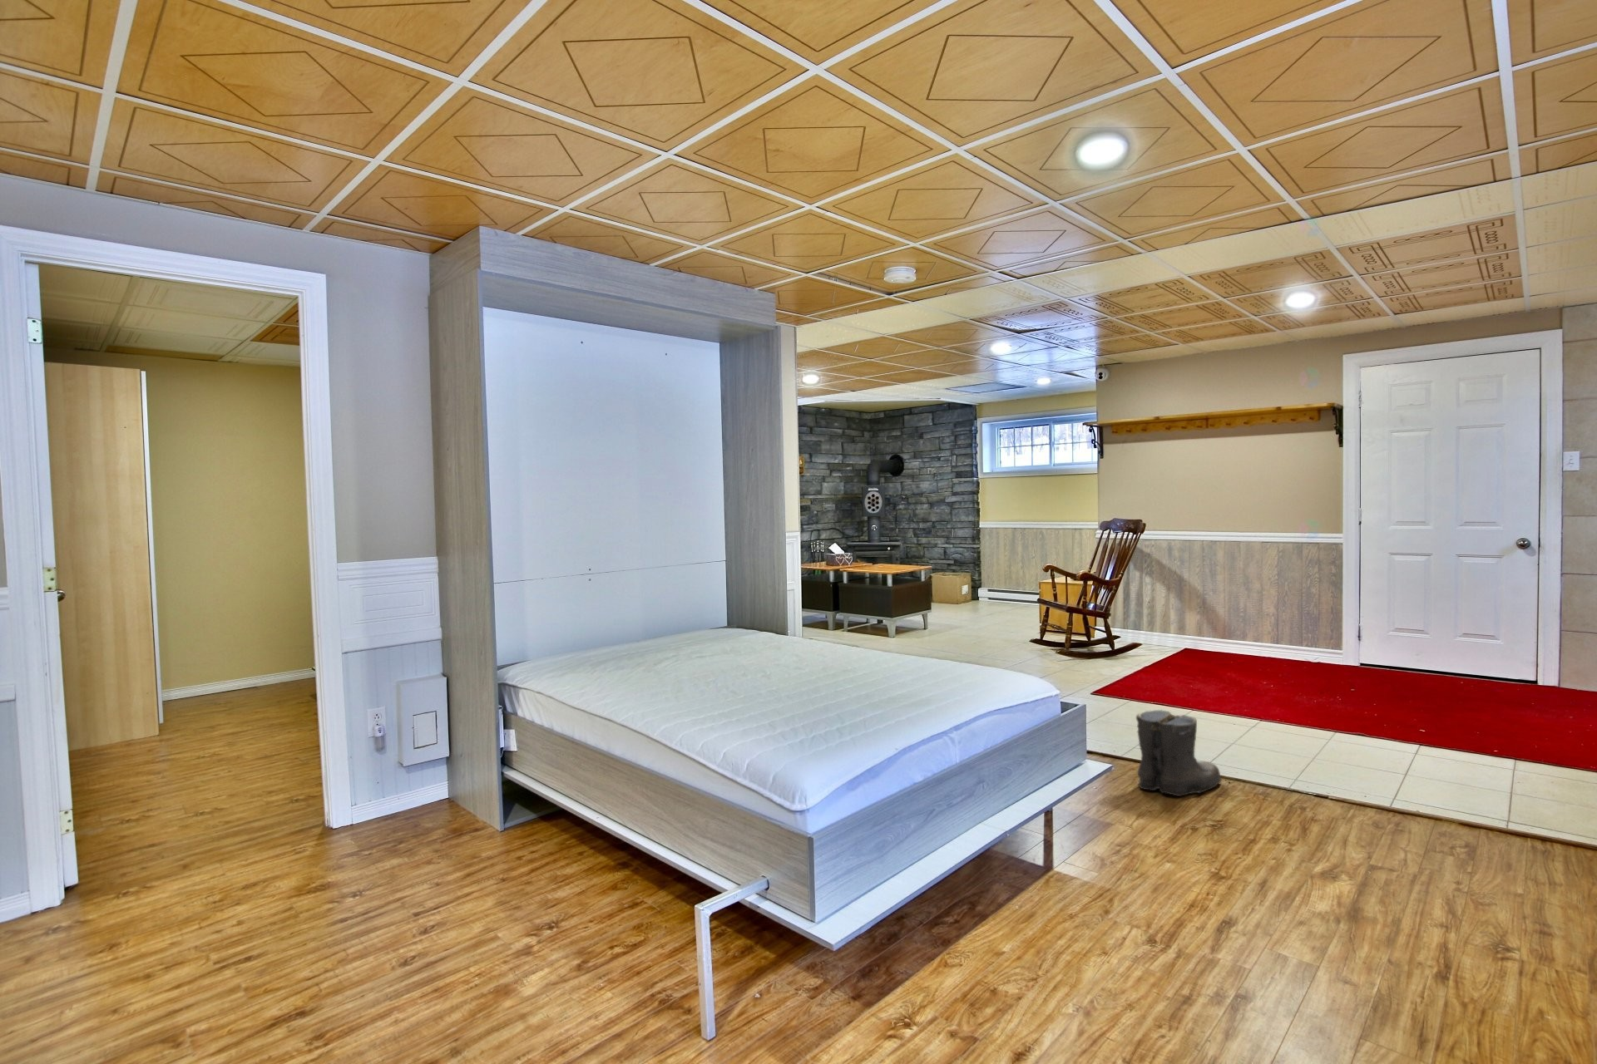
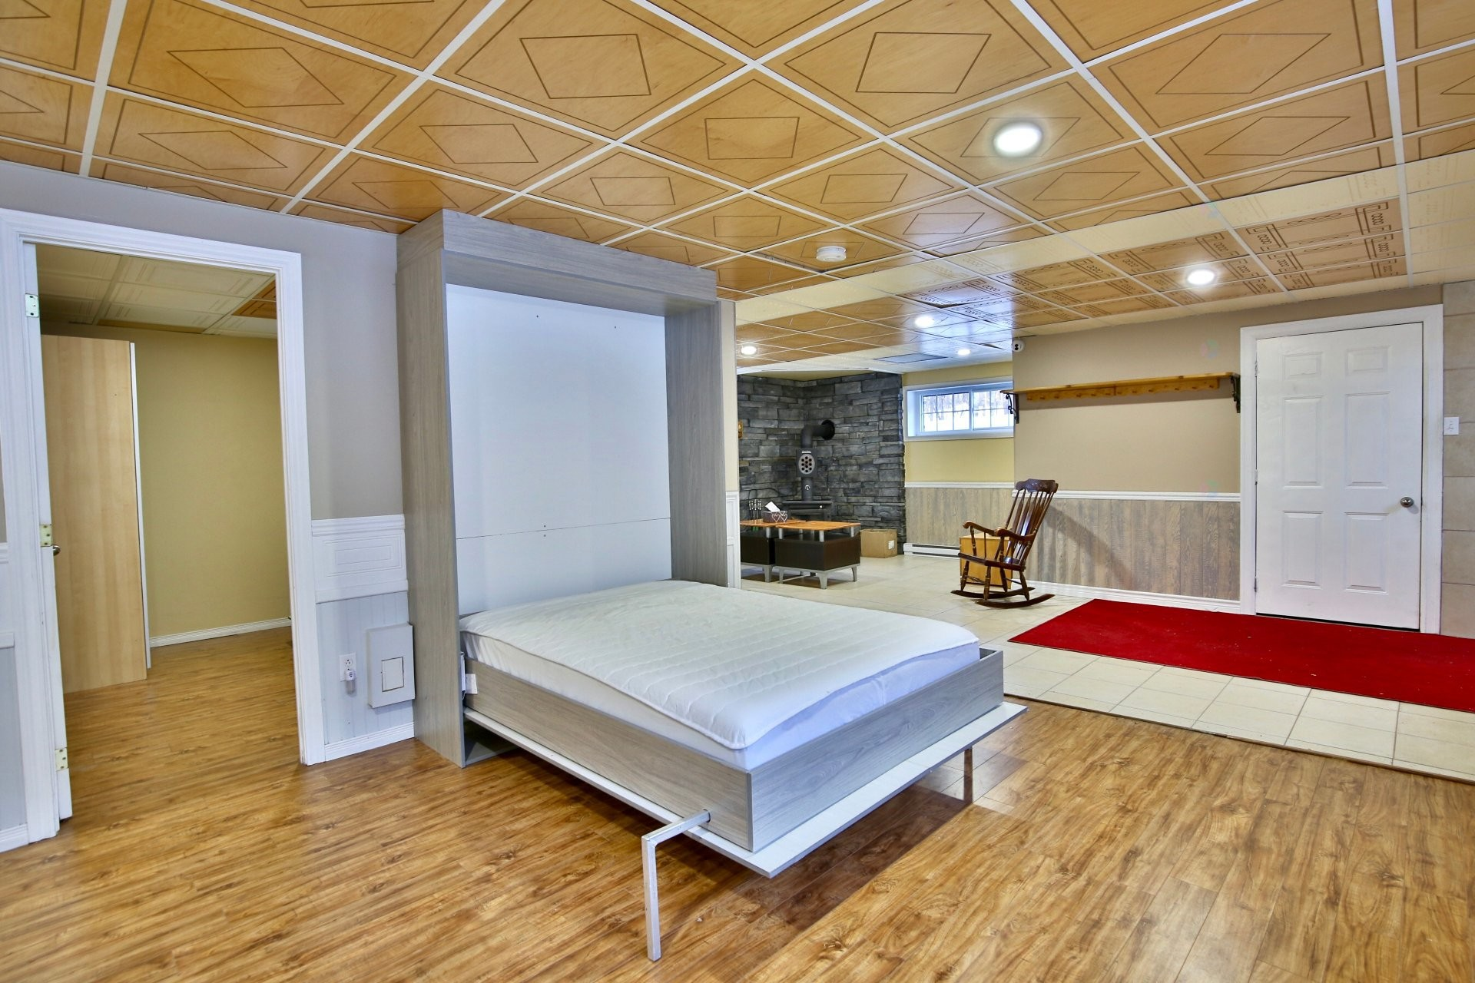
- boots (1178, 748)
